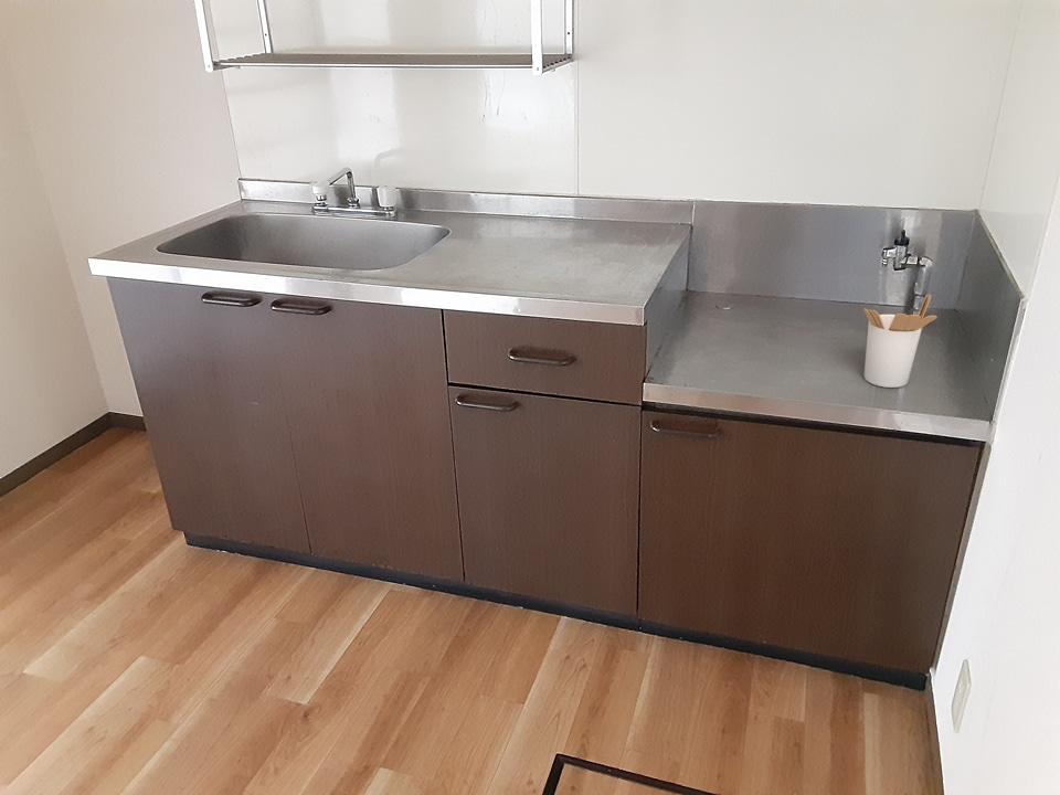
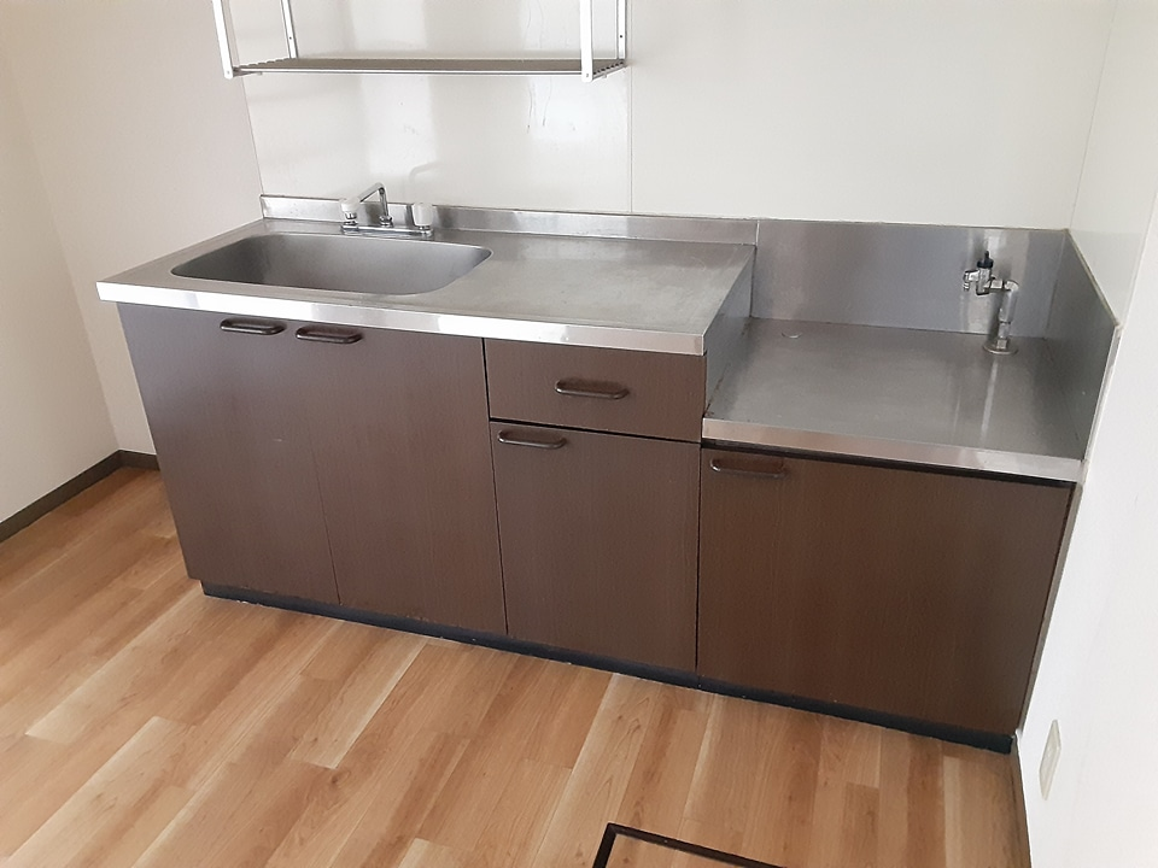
- utensil holder (898, 342)
